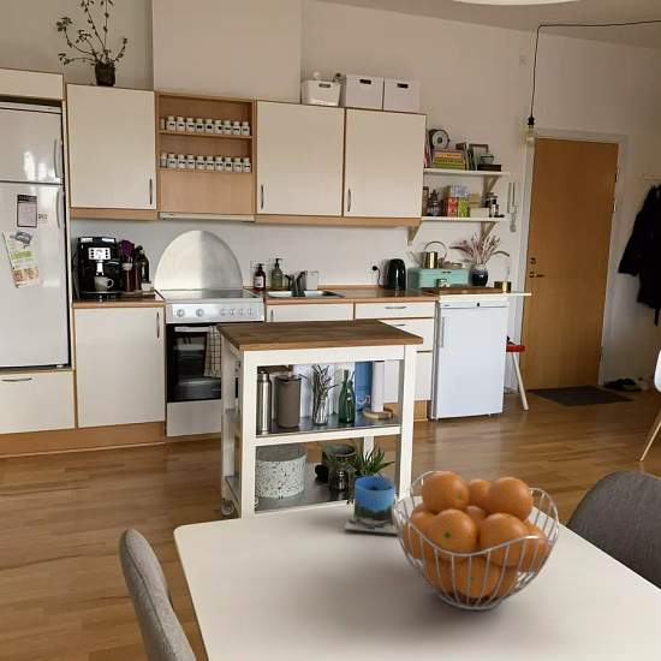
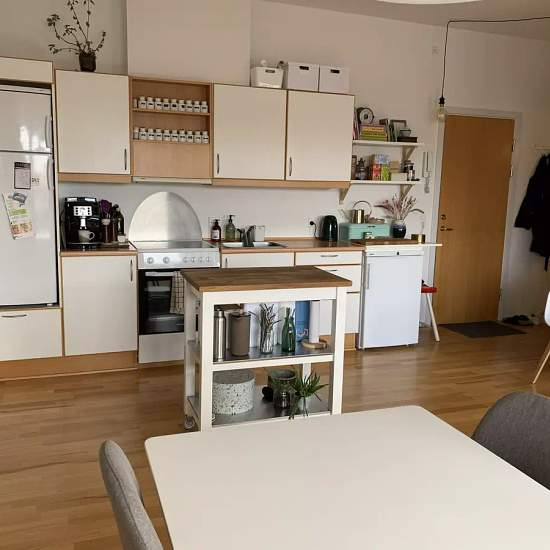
- fruit basket (471, 535)
- mug (376, 504)
